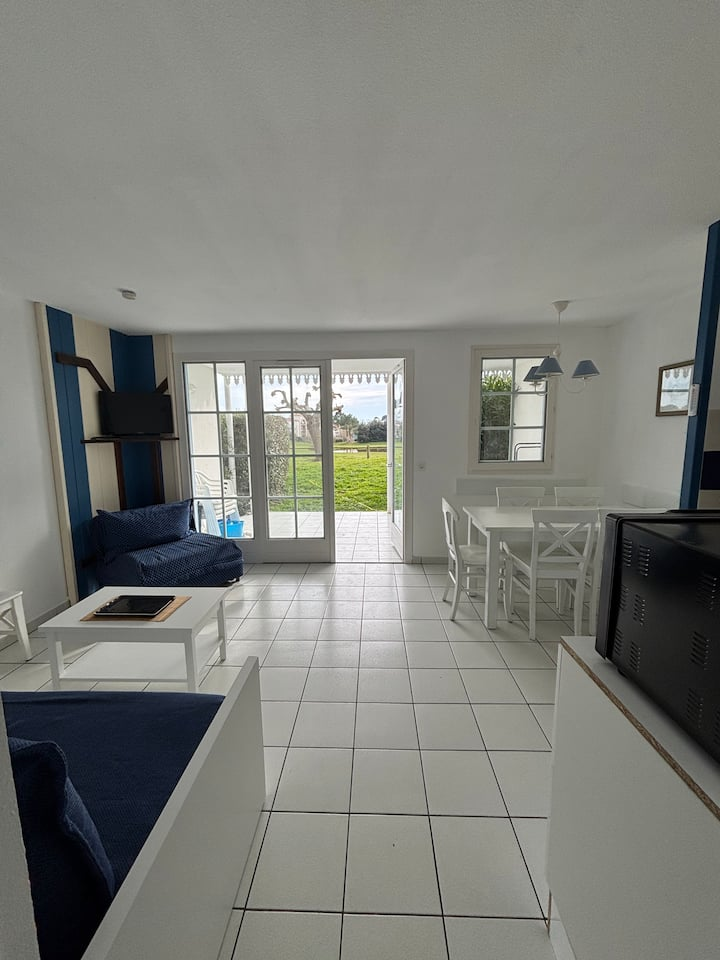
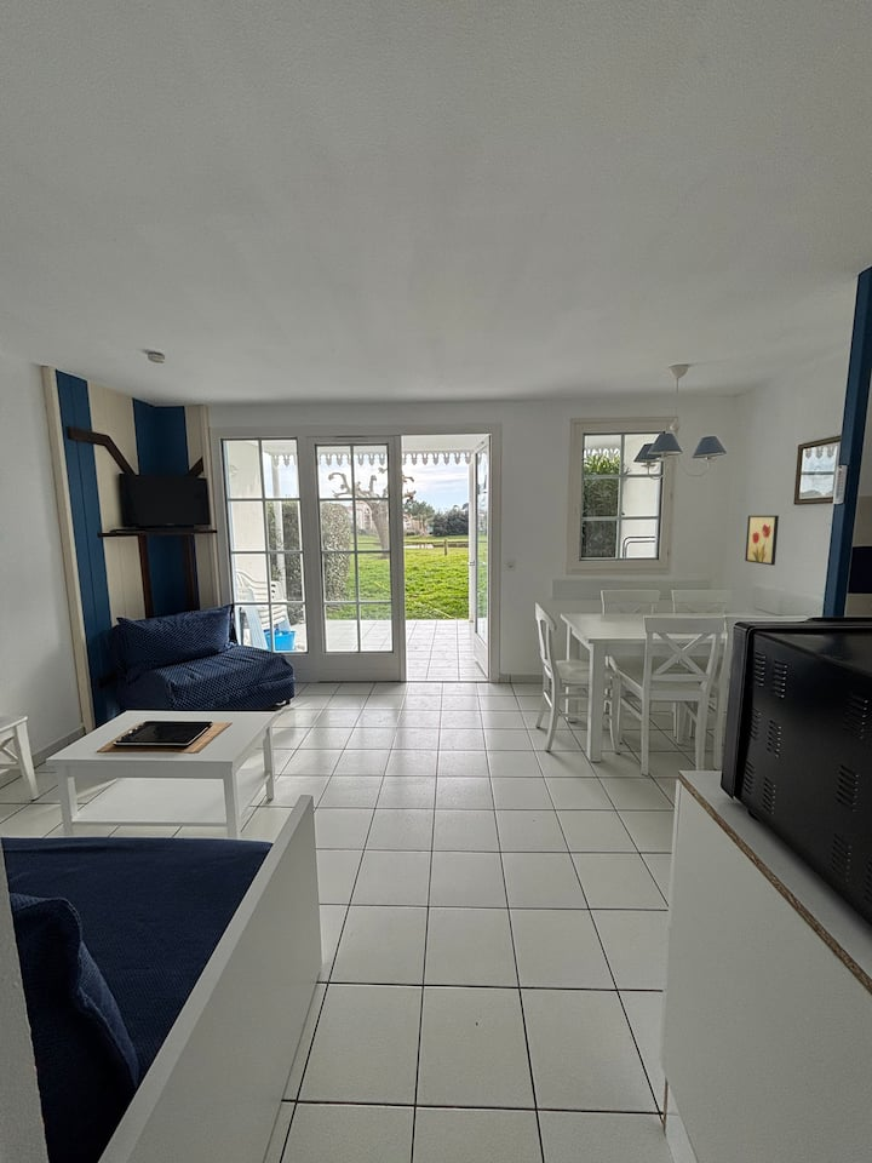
+ wall art (762, 539)
